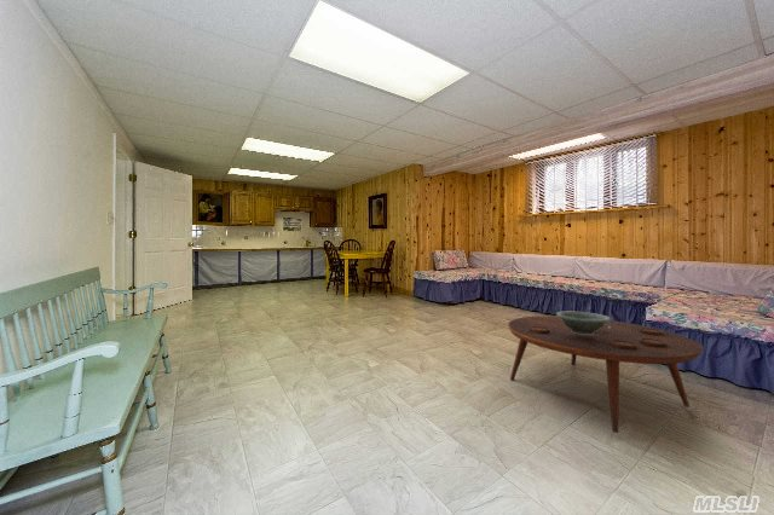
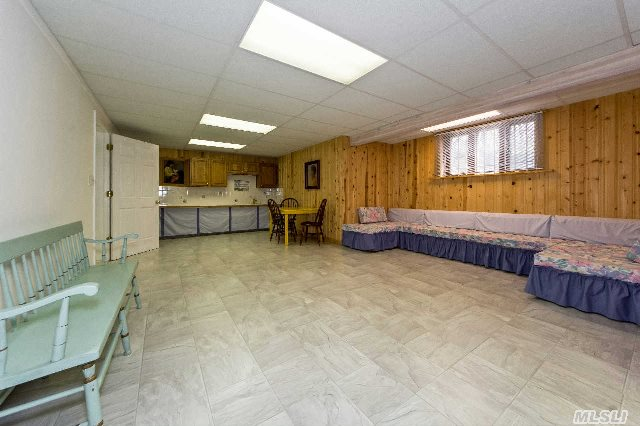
- coffee table (590, 357)
- decorative bowl (582, 326)
